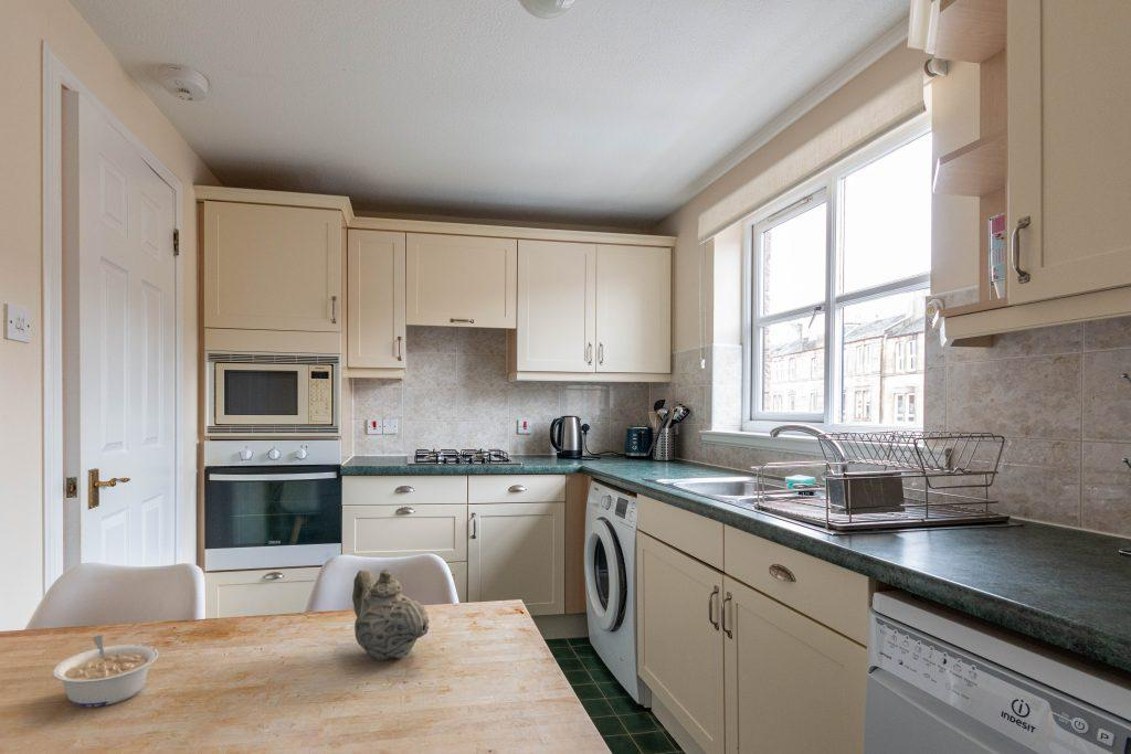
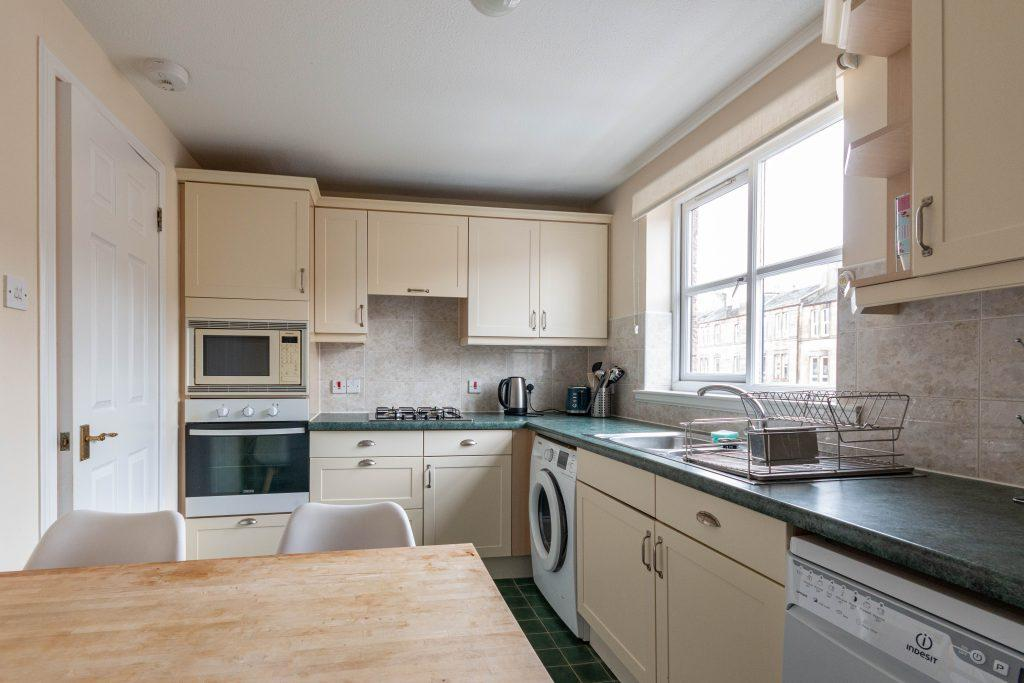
- legume (104, 673)
- teapot (385, 610)
